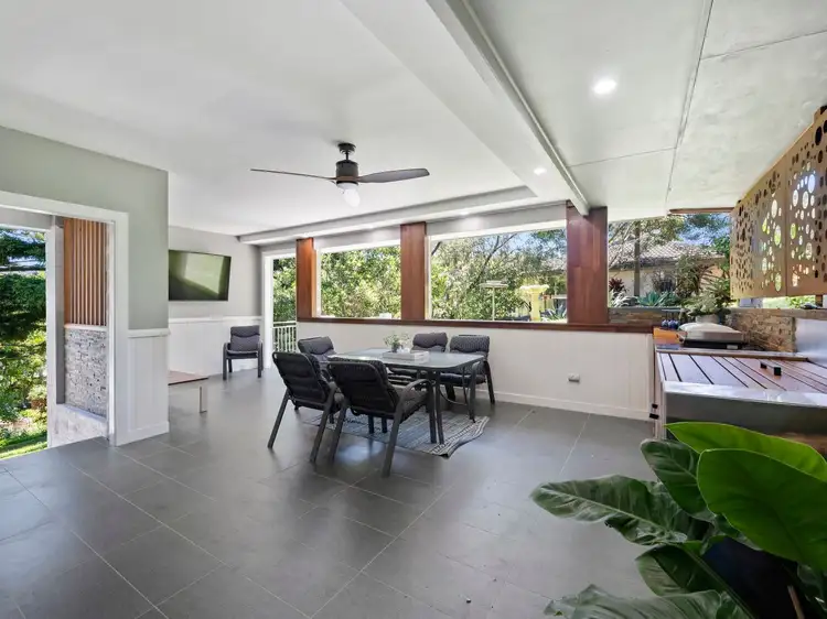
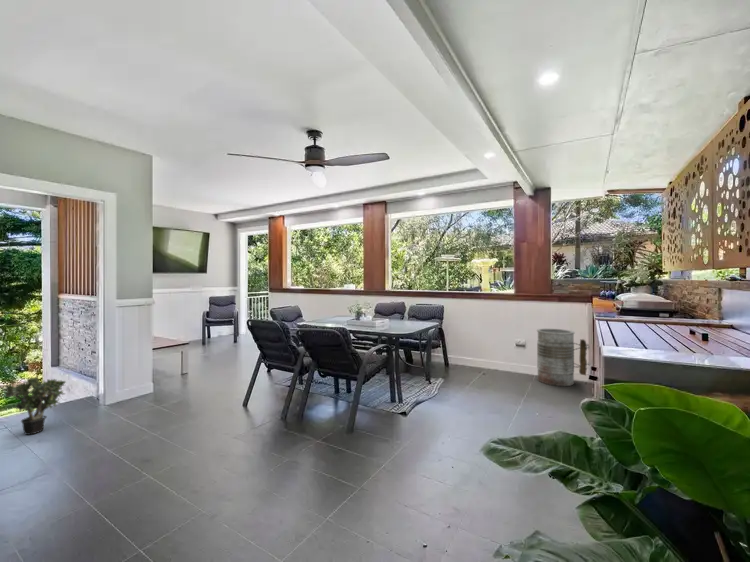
+ trash can (562, 356)
+ potted plant (36, 404)
